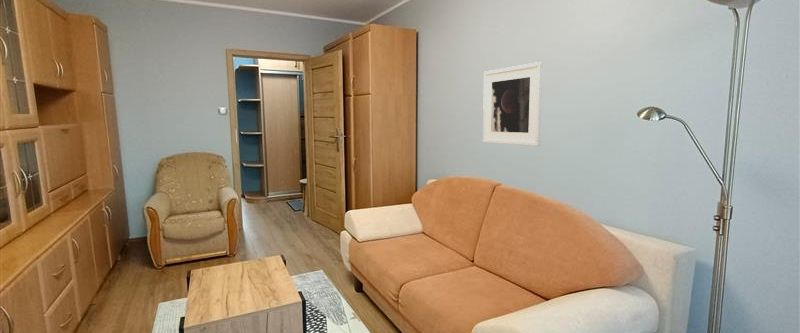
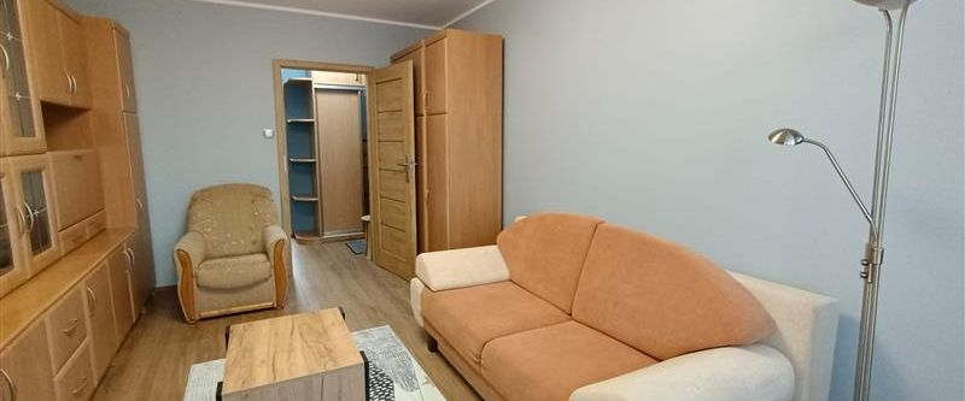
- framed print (509, 106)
